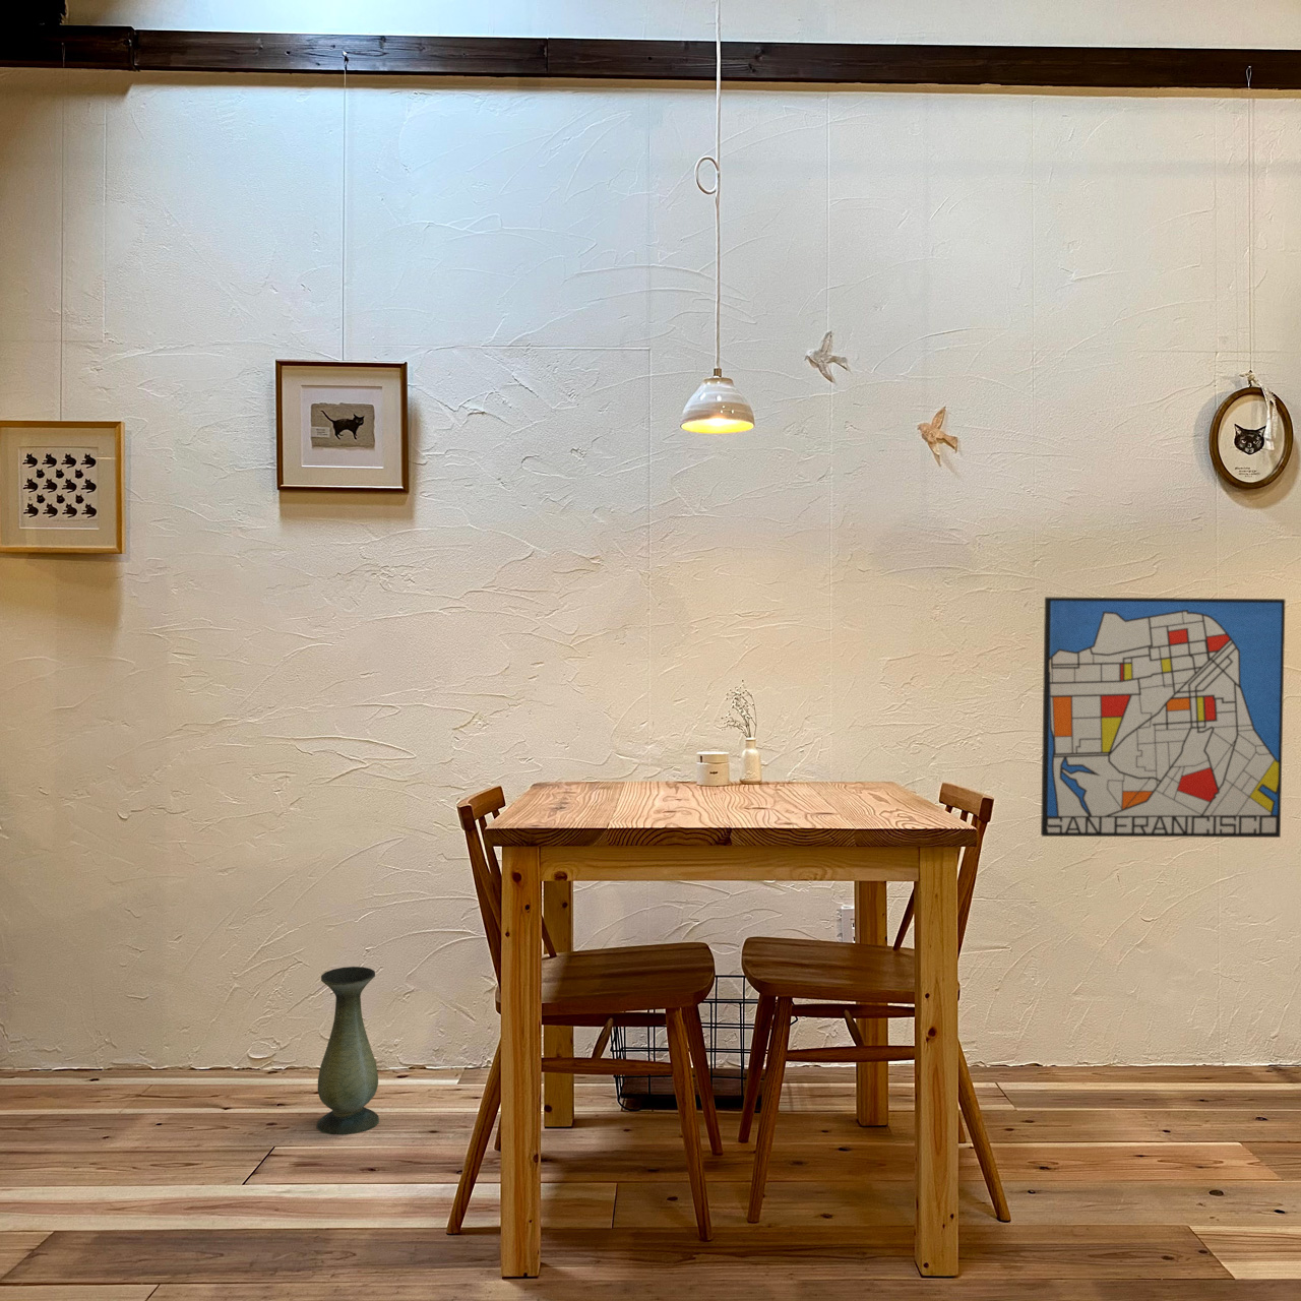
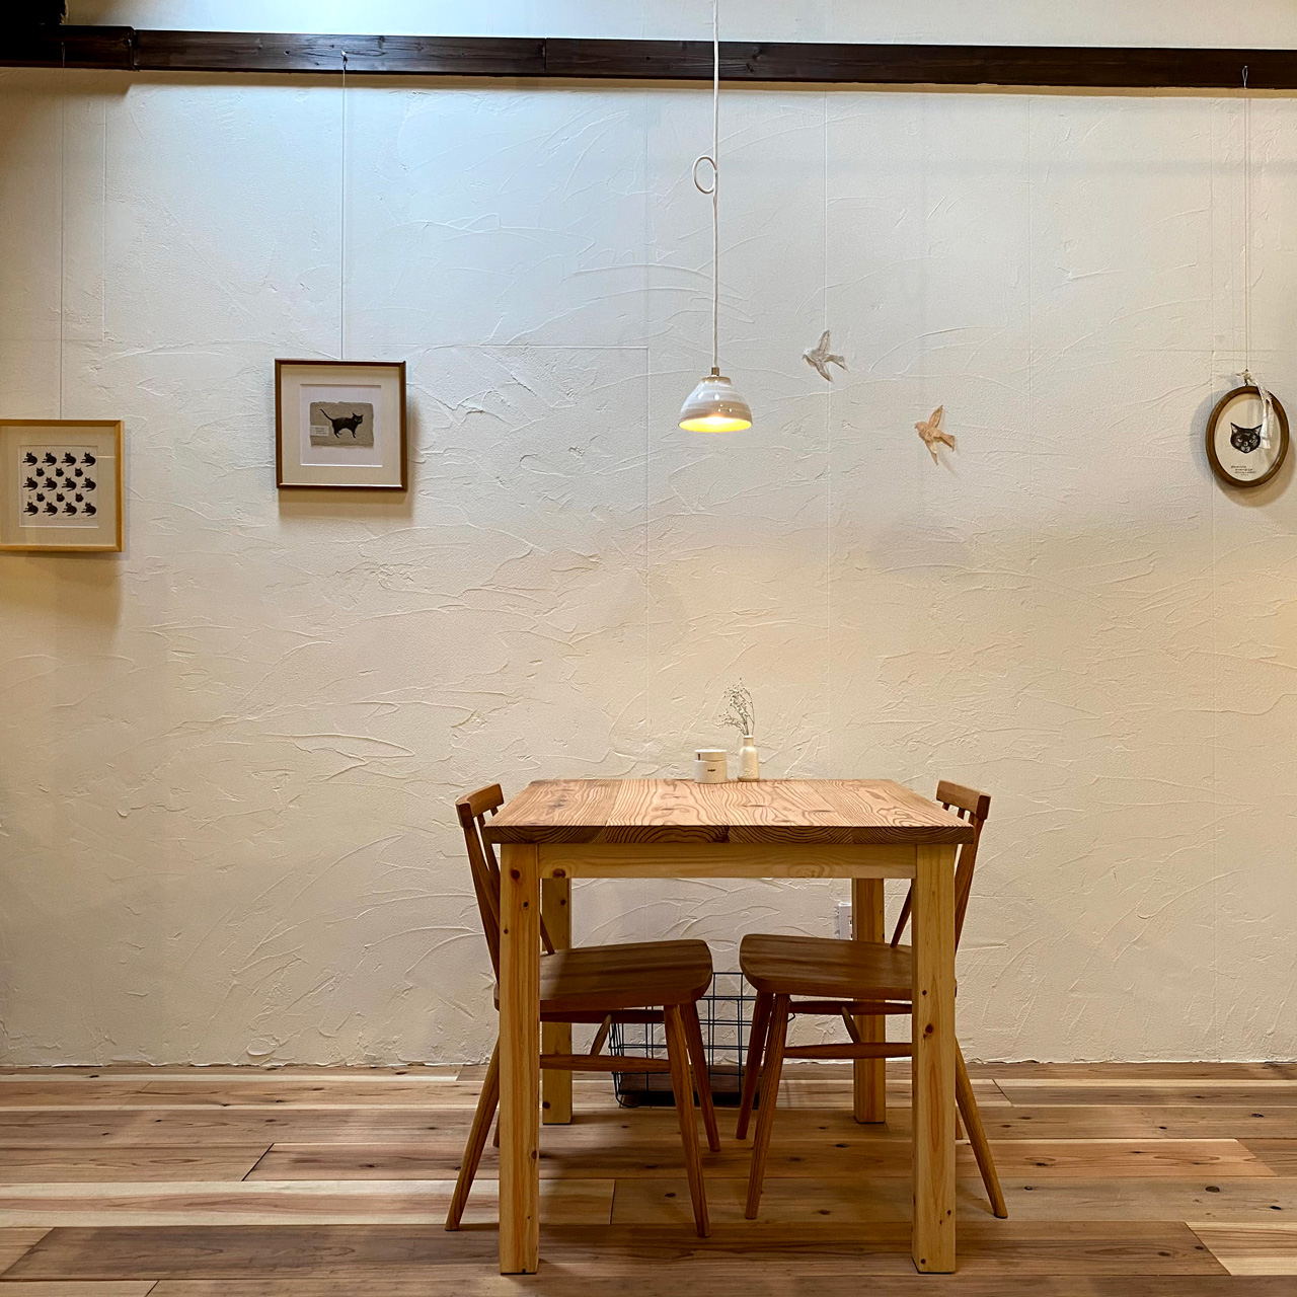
- wall art (1163, 716)
- vase (348, 1048)
